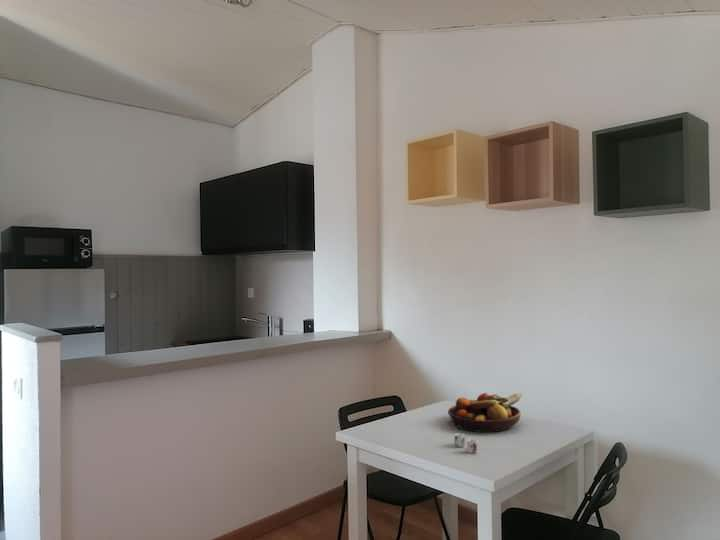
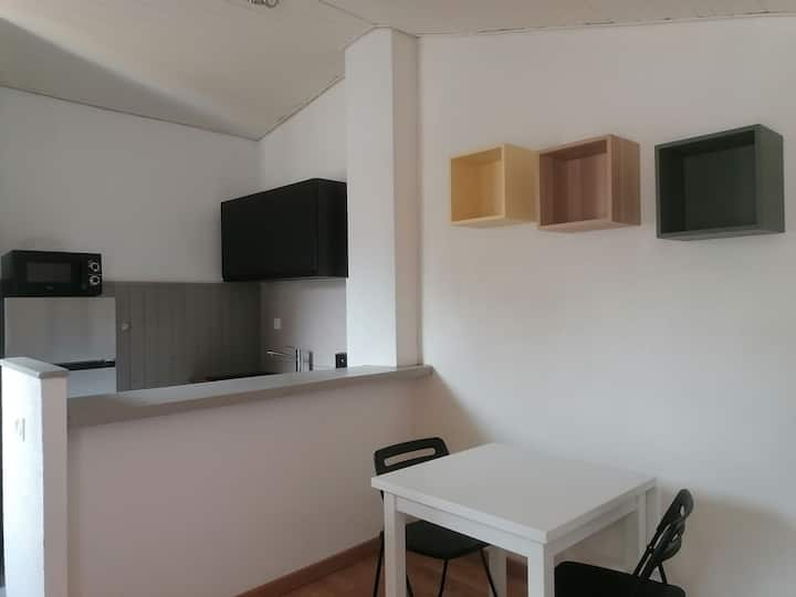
- fruit bowl (484, 407)
- mug (463, 442)
